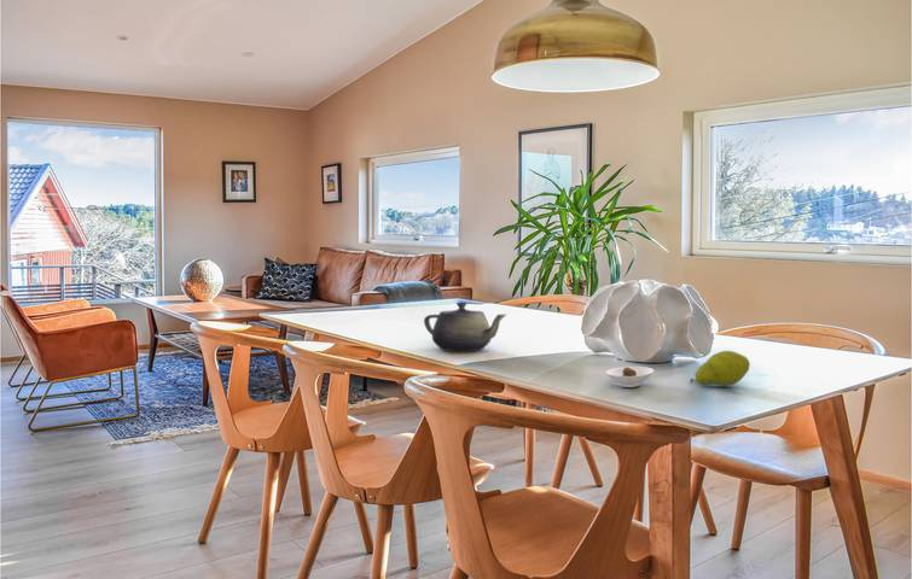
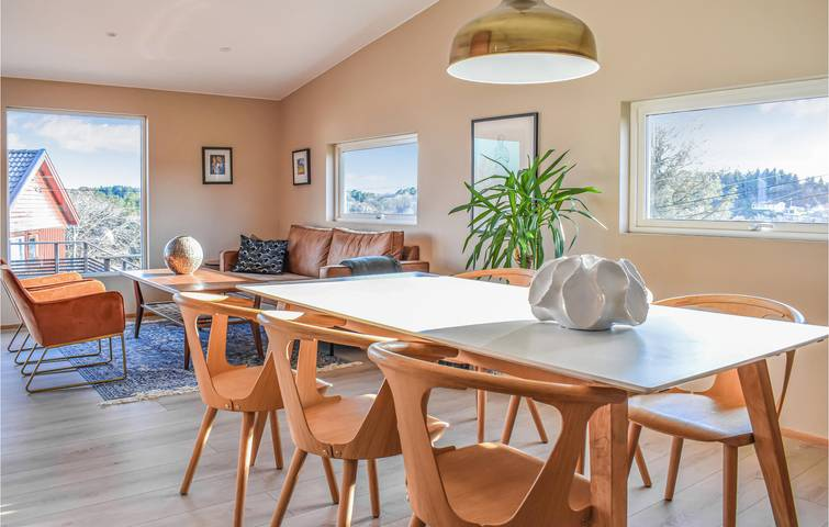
- saucer (629, 375)
- fruit (718, 367)
- teapot (464, 326)
